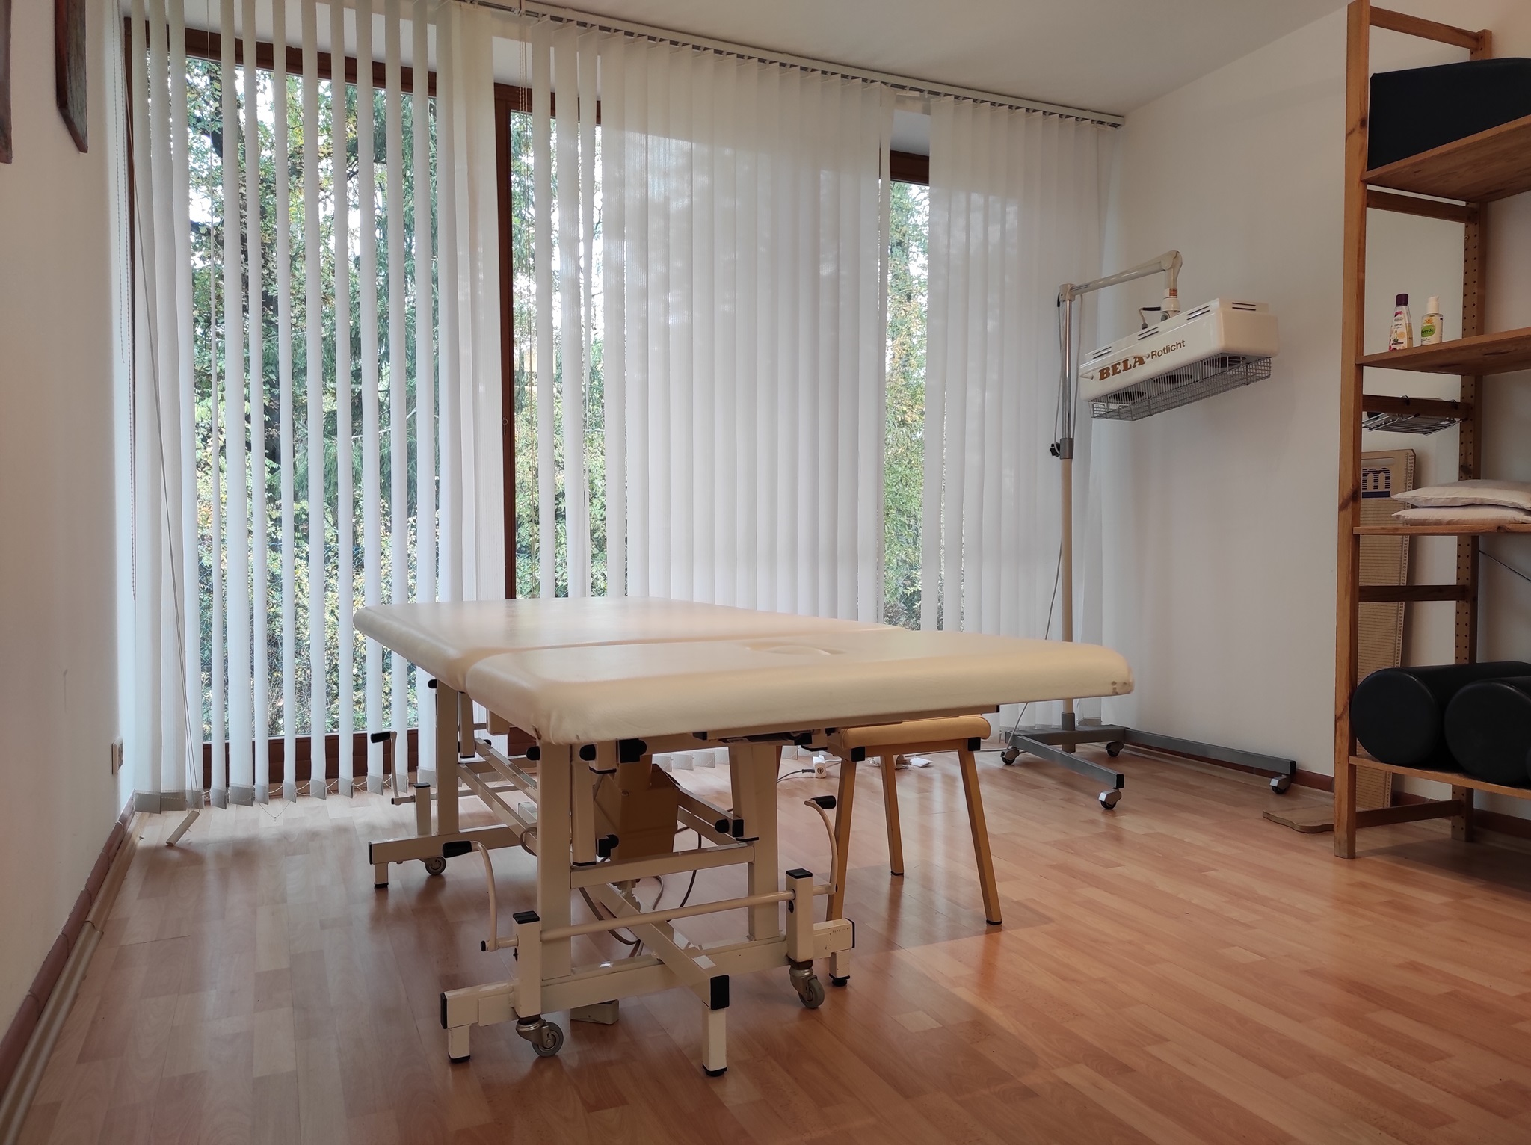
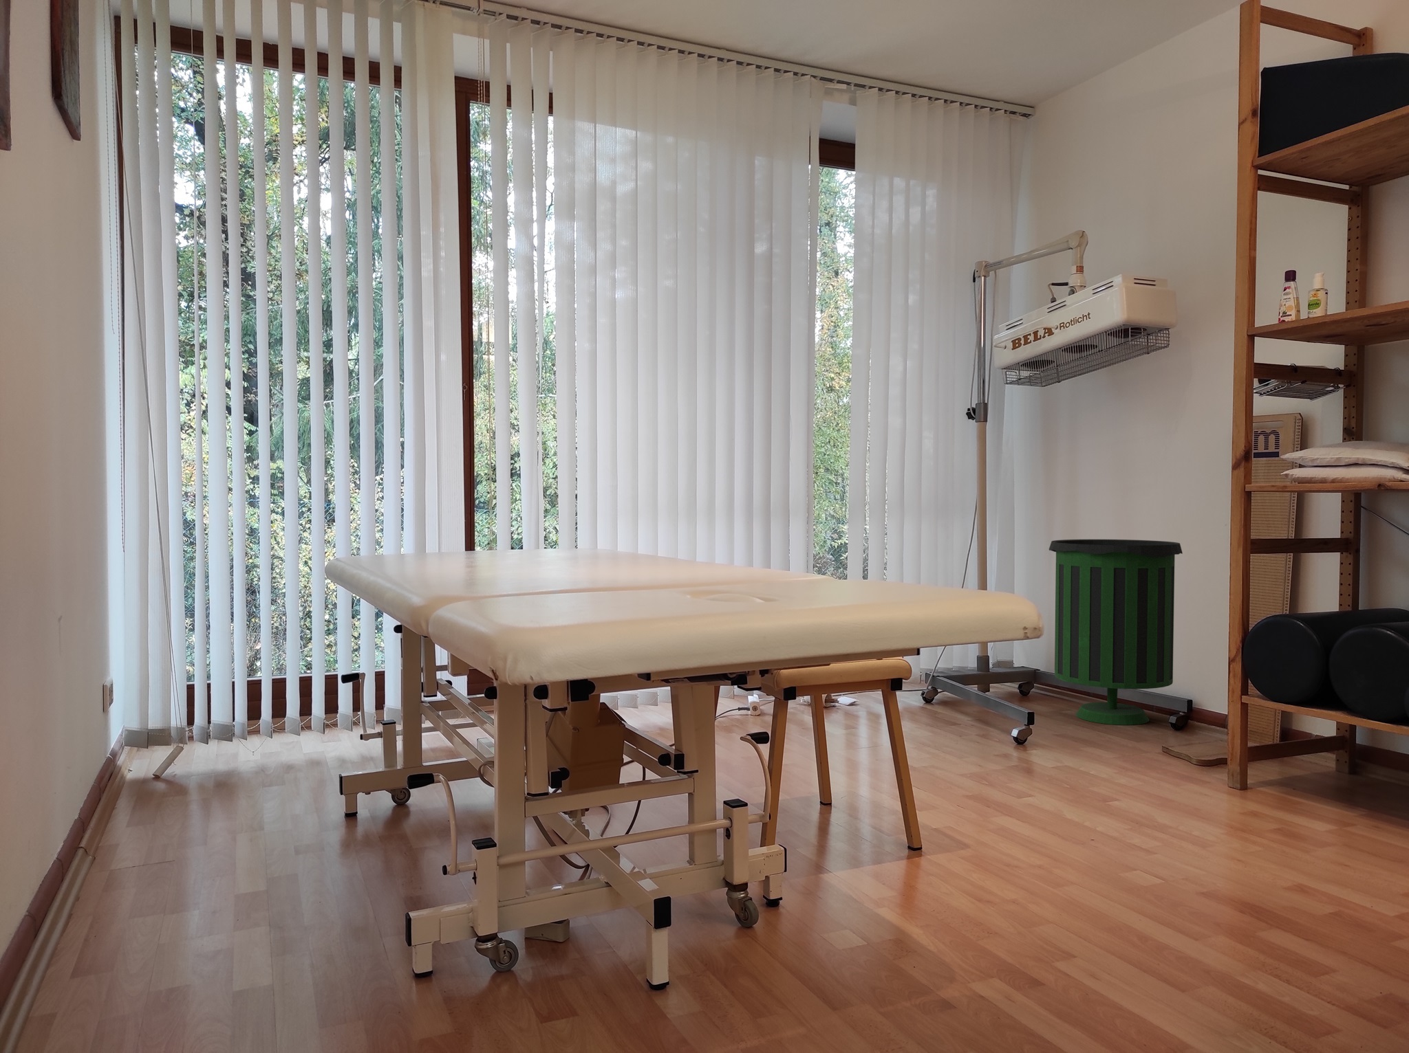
+ trash can (1112, 629)
